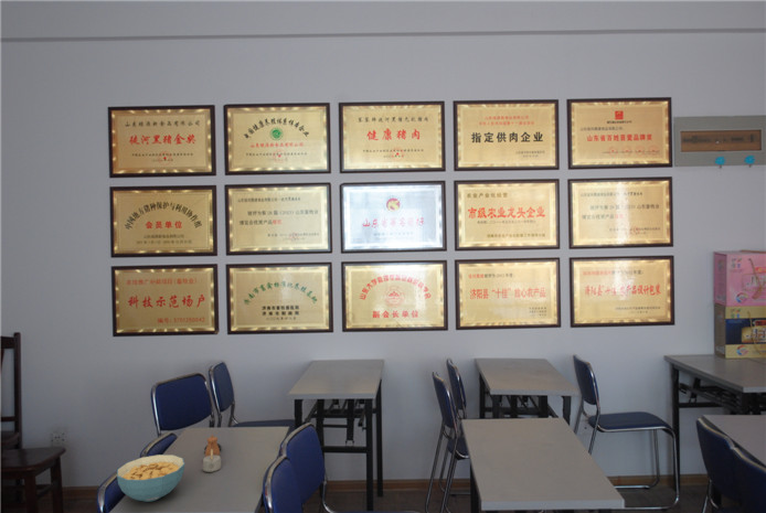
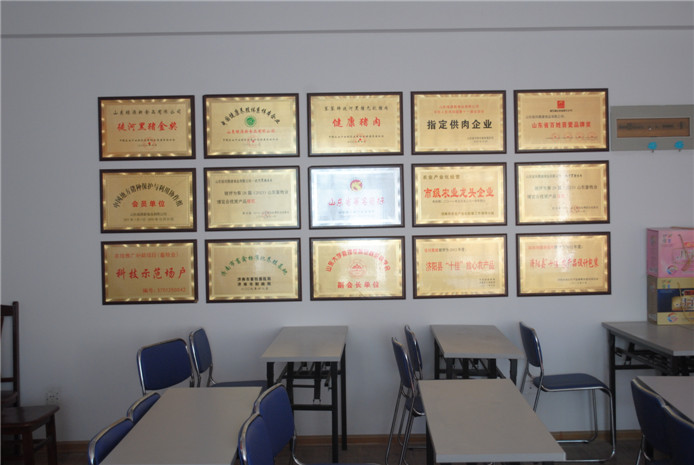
- cereal bowl (151, 481)
- teapot (212, 447)
